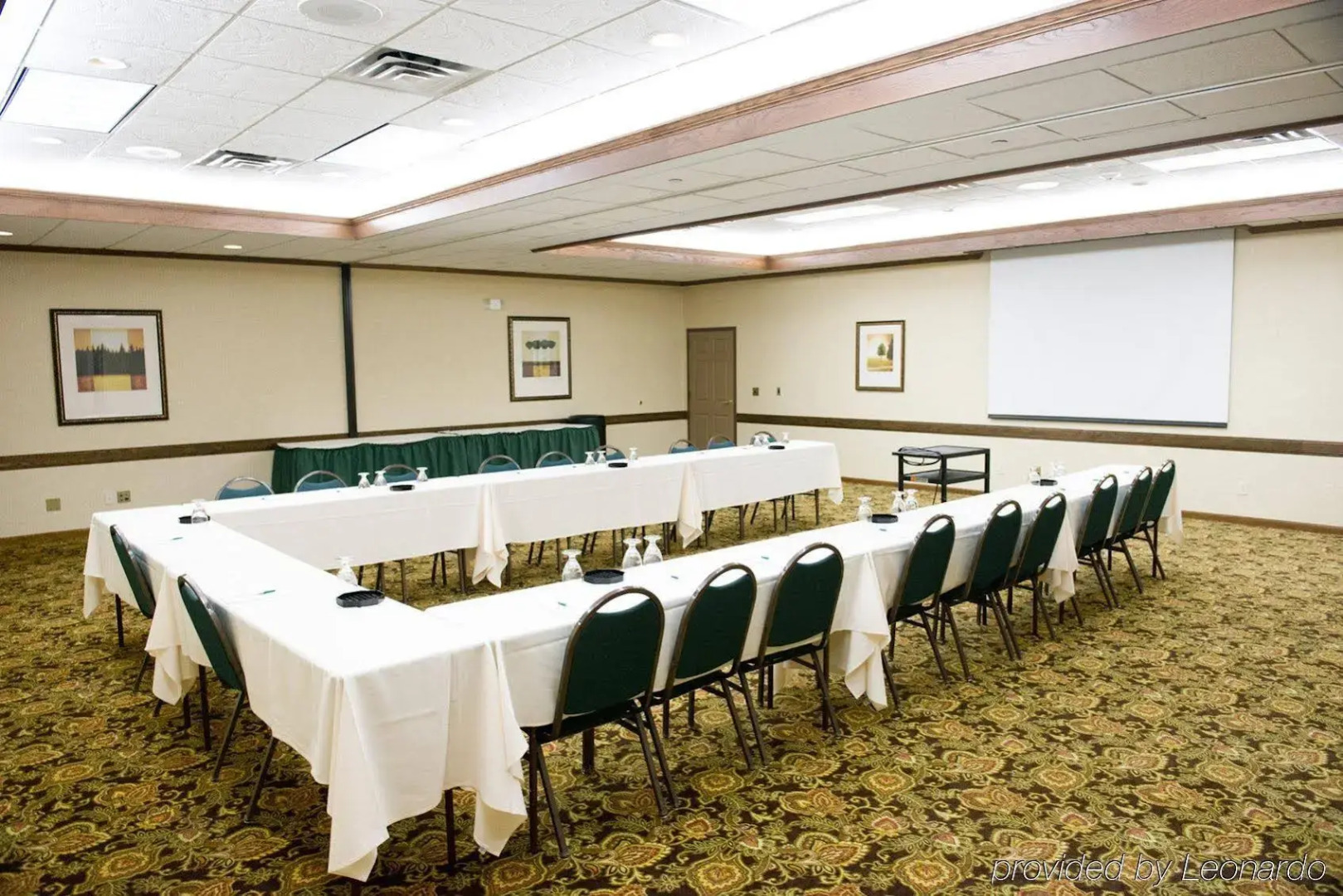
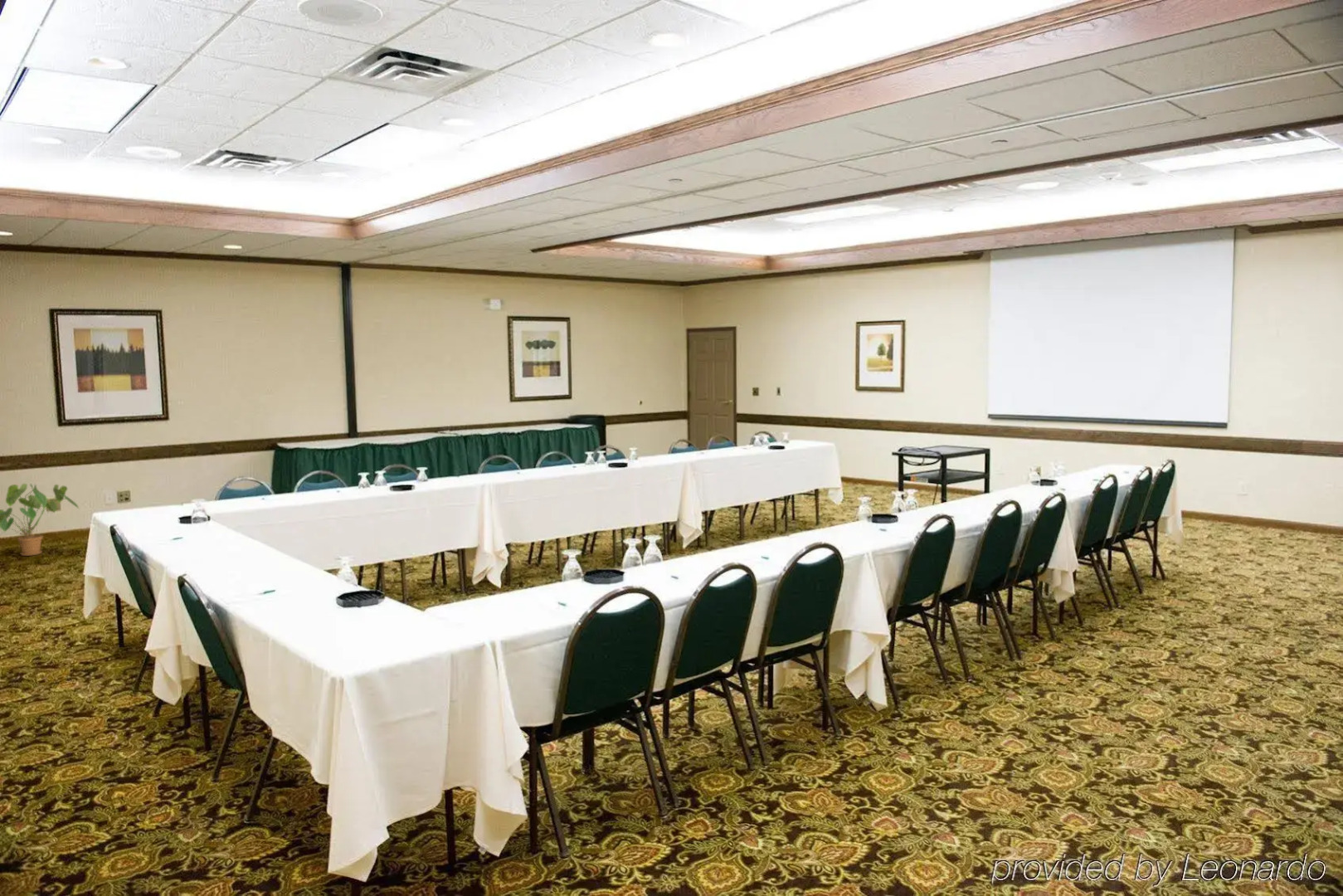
+ house plant (34, 517)
